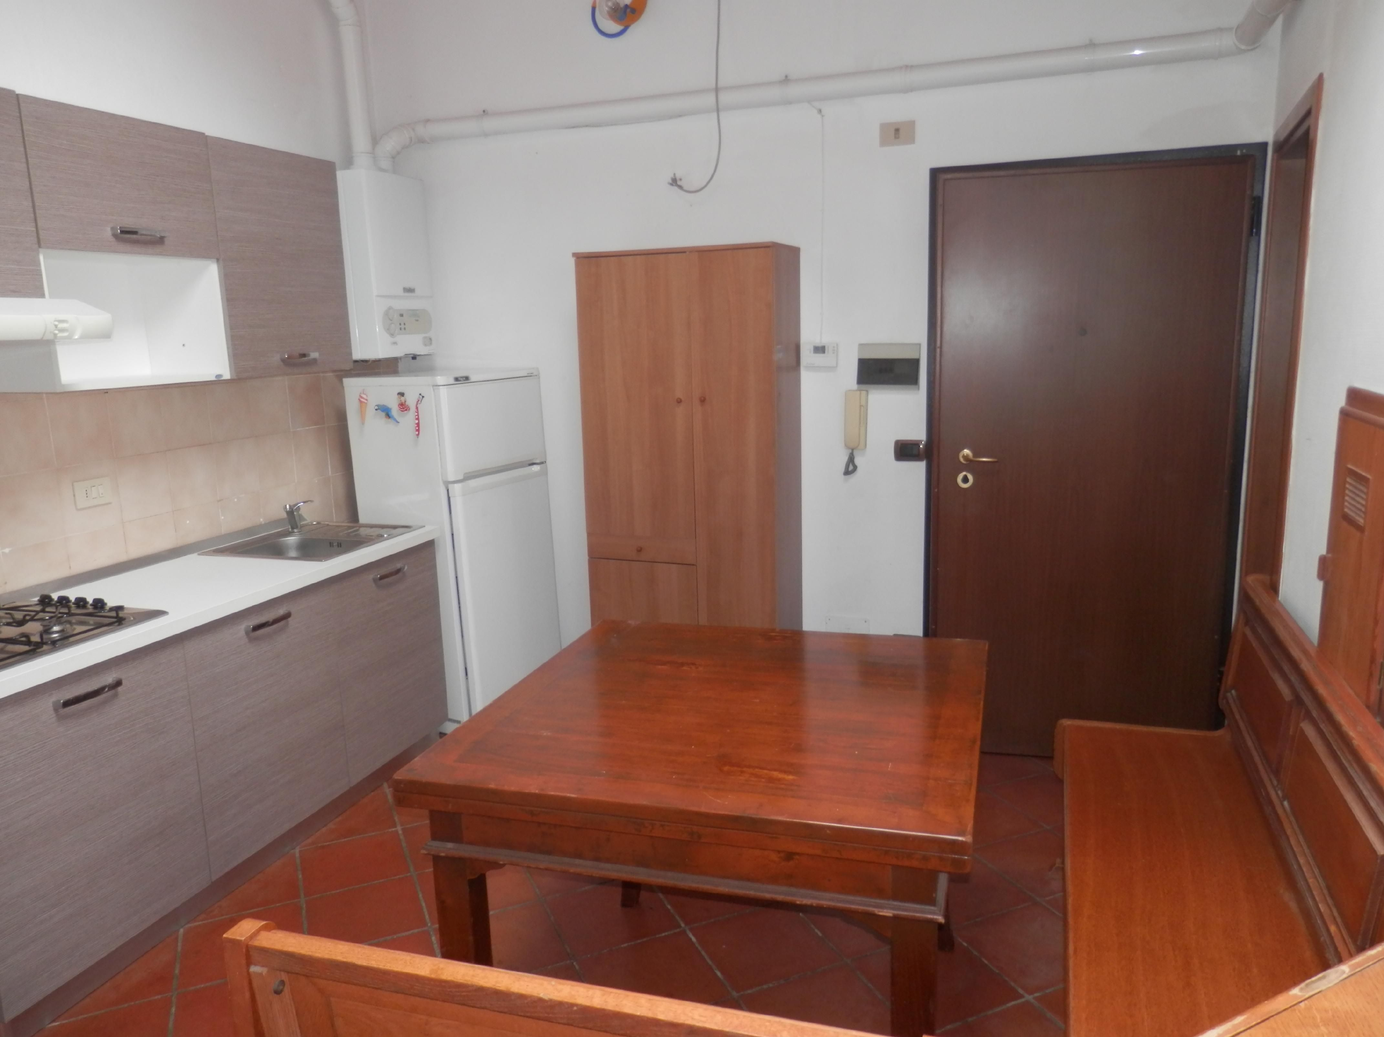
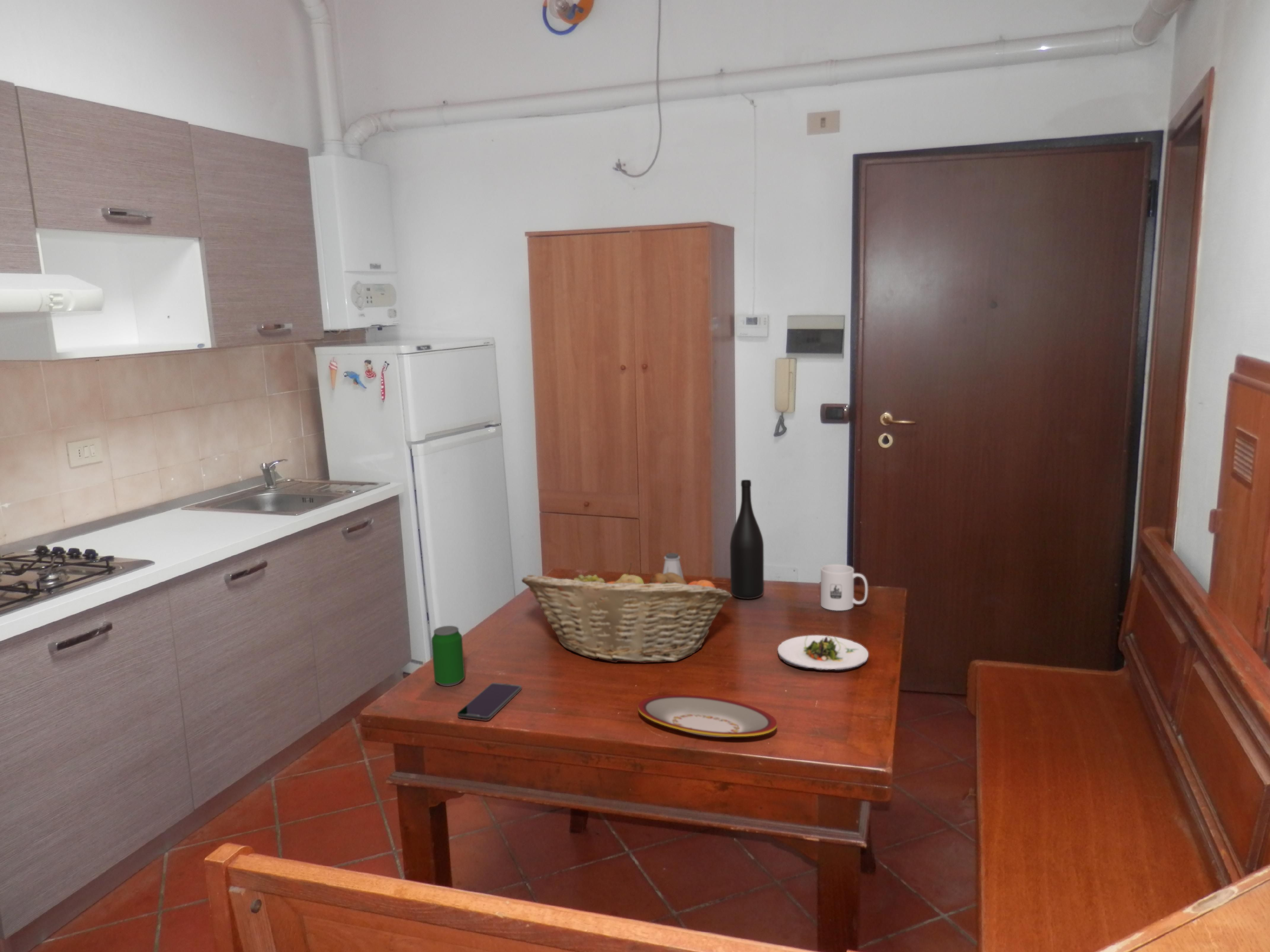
+ smartphone (490, 701)
+ fruit basket (626, 602)
+ mug (844, 588)
+ plate (705, 720)
+ saltshaker (672, 572)
+ salad plate (822, 647)
+ wine bottle (747, 539)
+ beverage can (448, 656)
